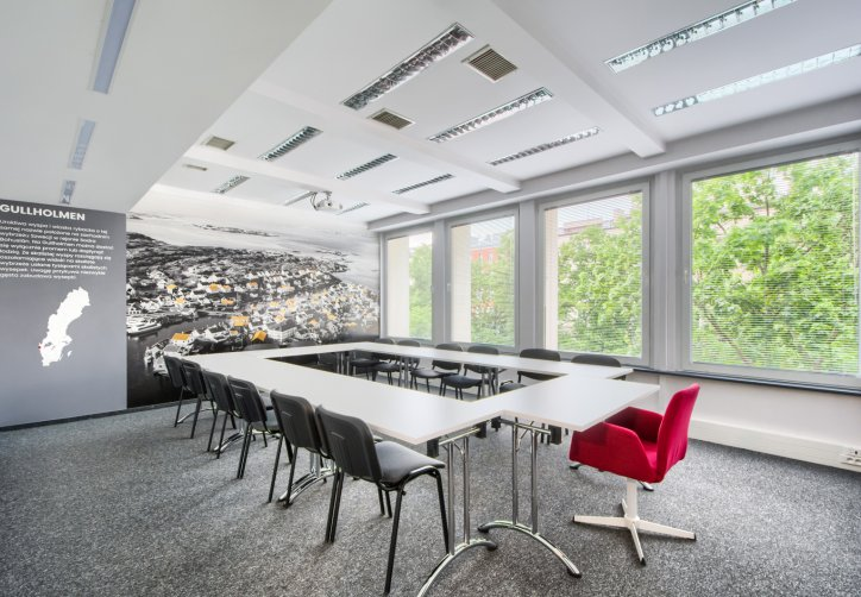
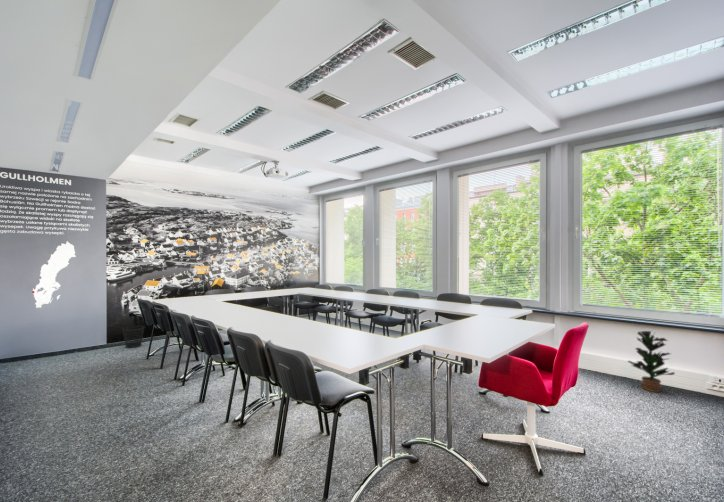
+ wastebasket (133, 336)
+ potted plant (650, 360)
